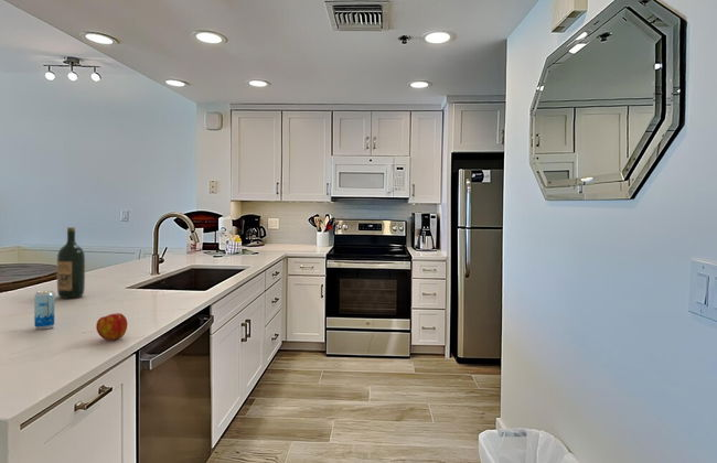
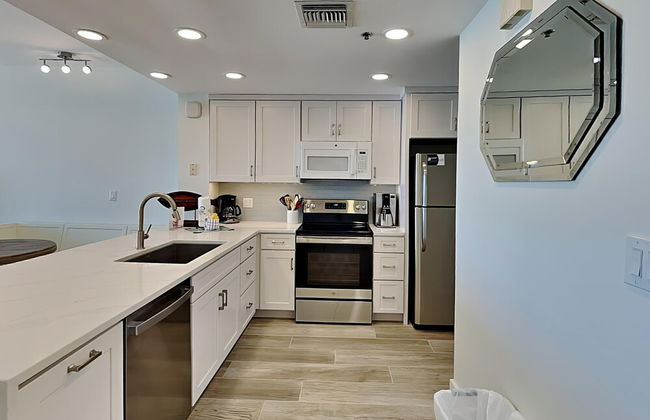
- wine bottle (71, 261)
- beverage can (44, 309)
- apple (111, 326)
